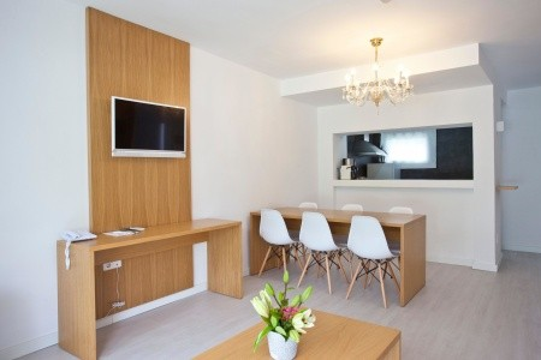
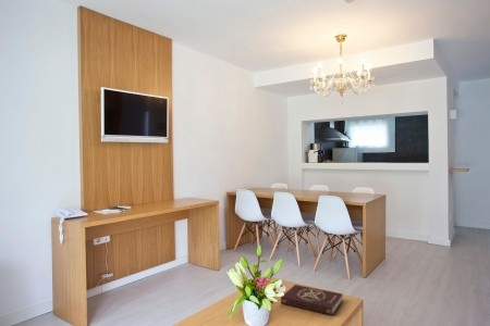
+ book (311, 298)
